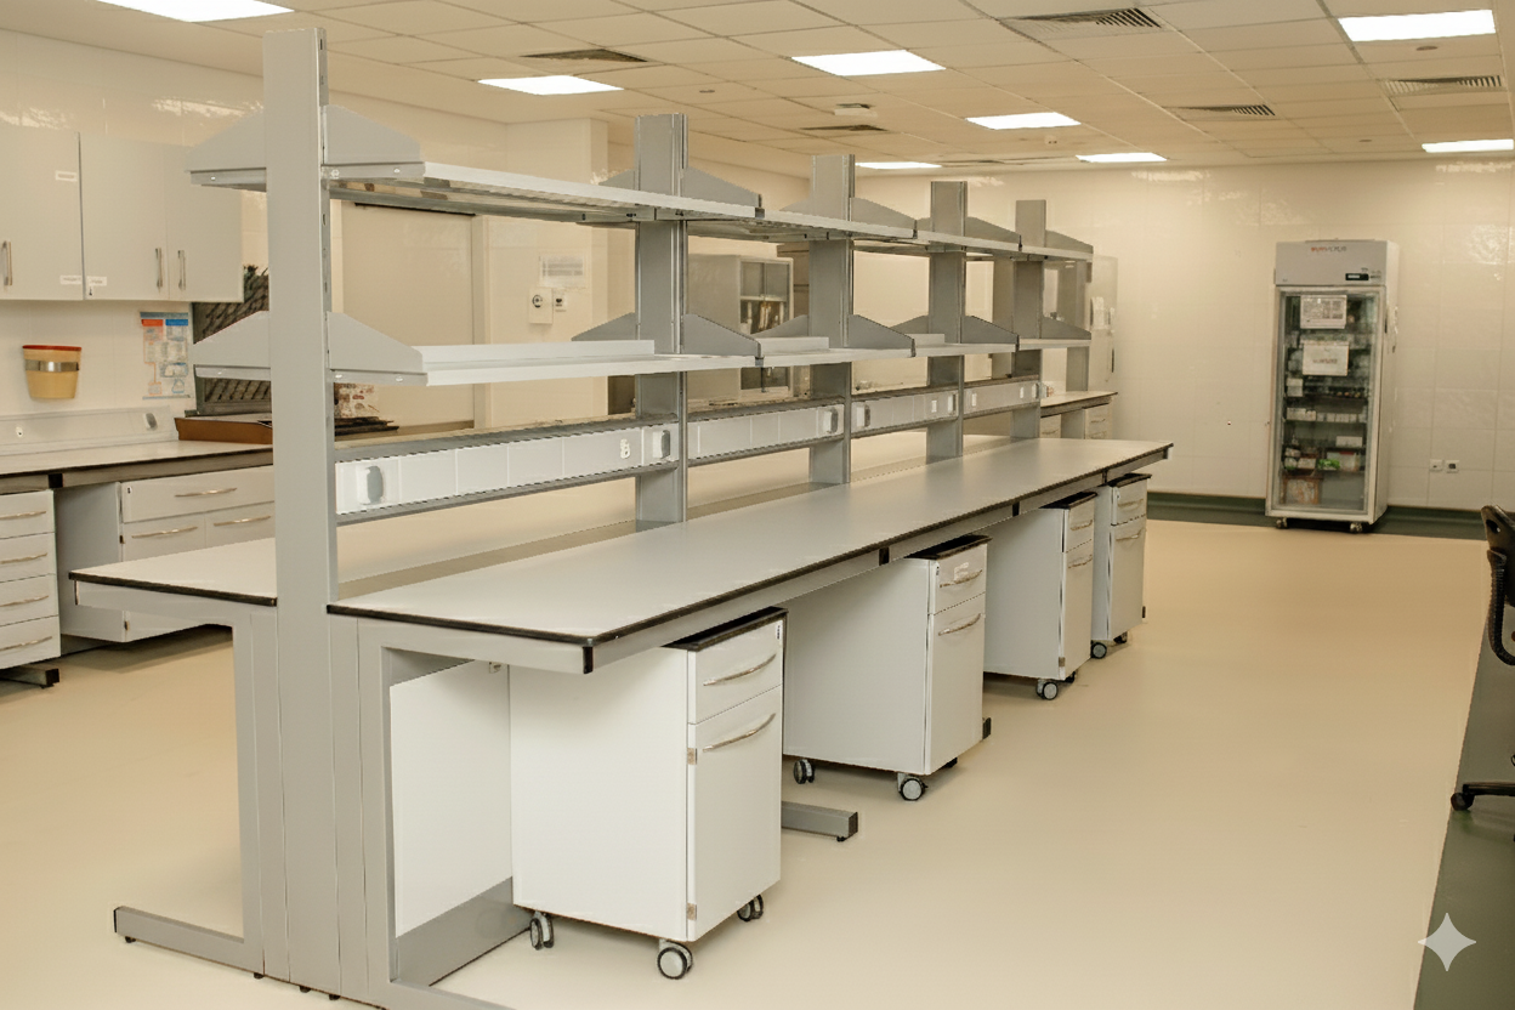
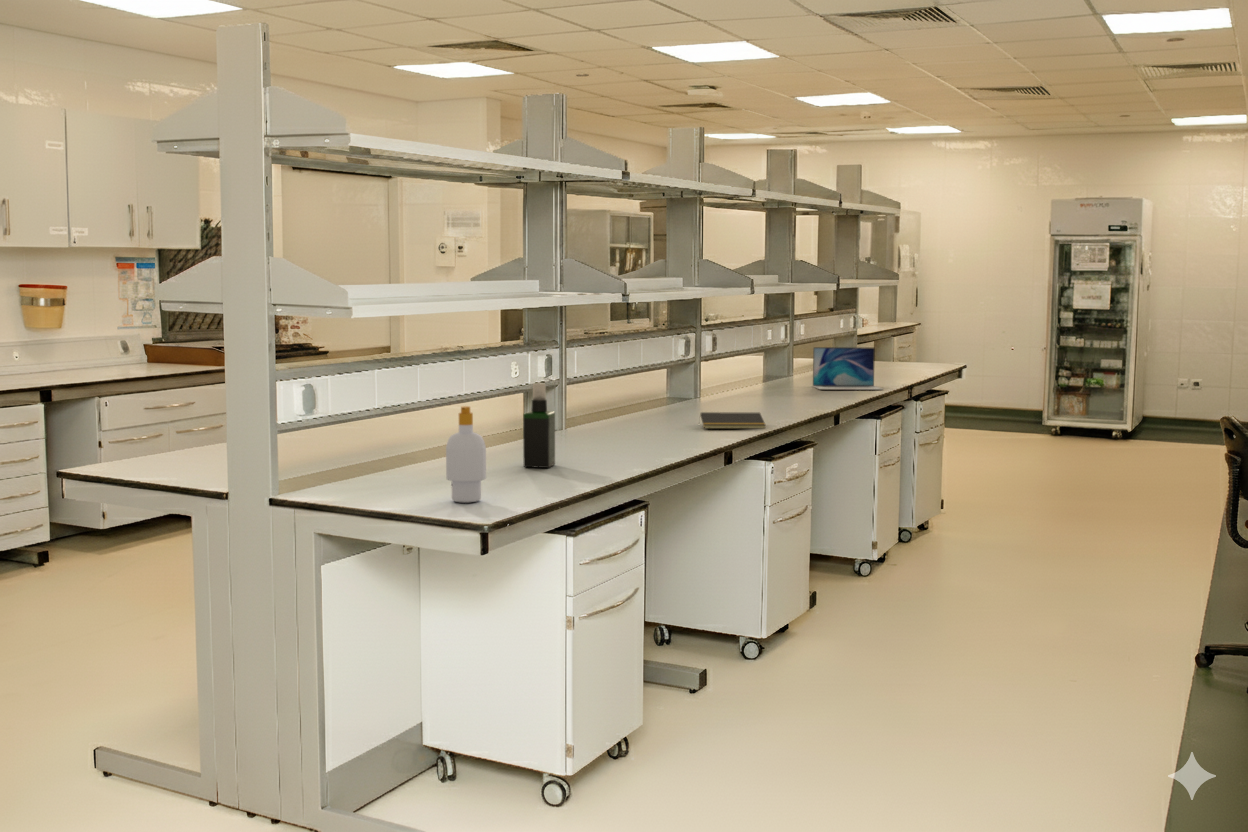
+ soap bottle (466, 453)
+ laptop (847, 368)
+ notepad (732, 420)
+ spray bottle (539, 424)
